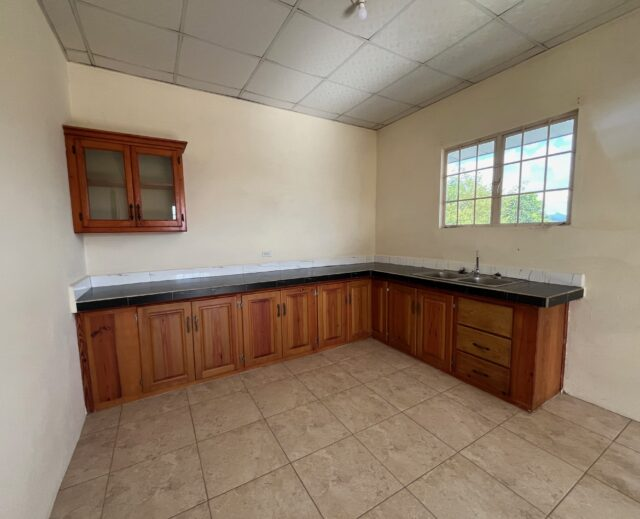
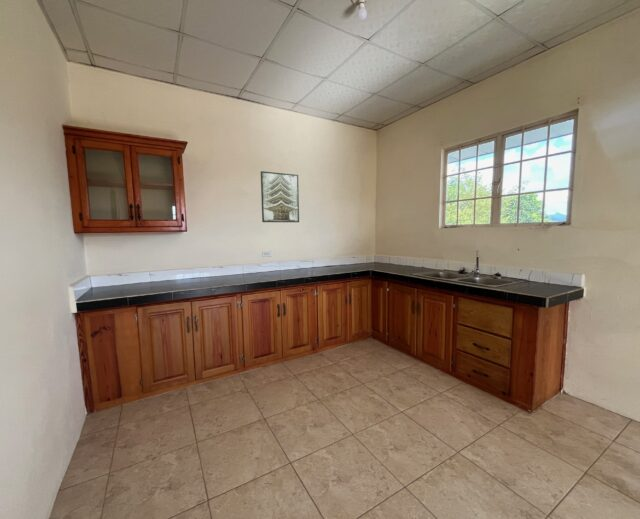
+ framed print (280, 197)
